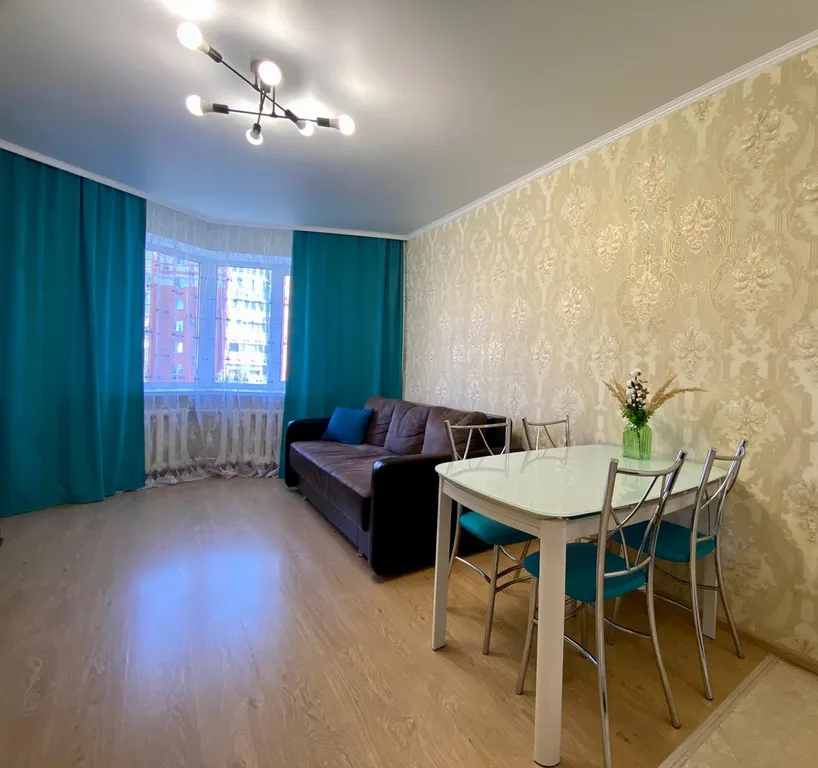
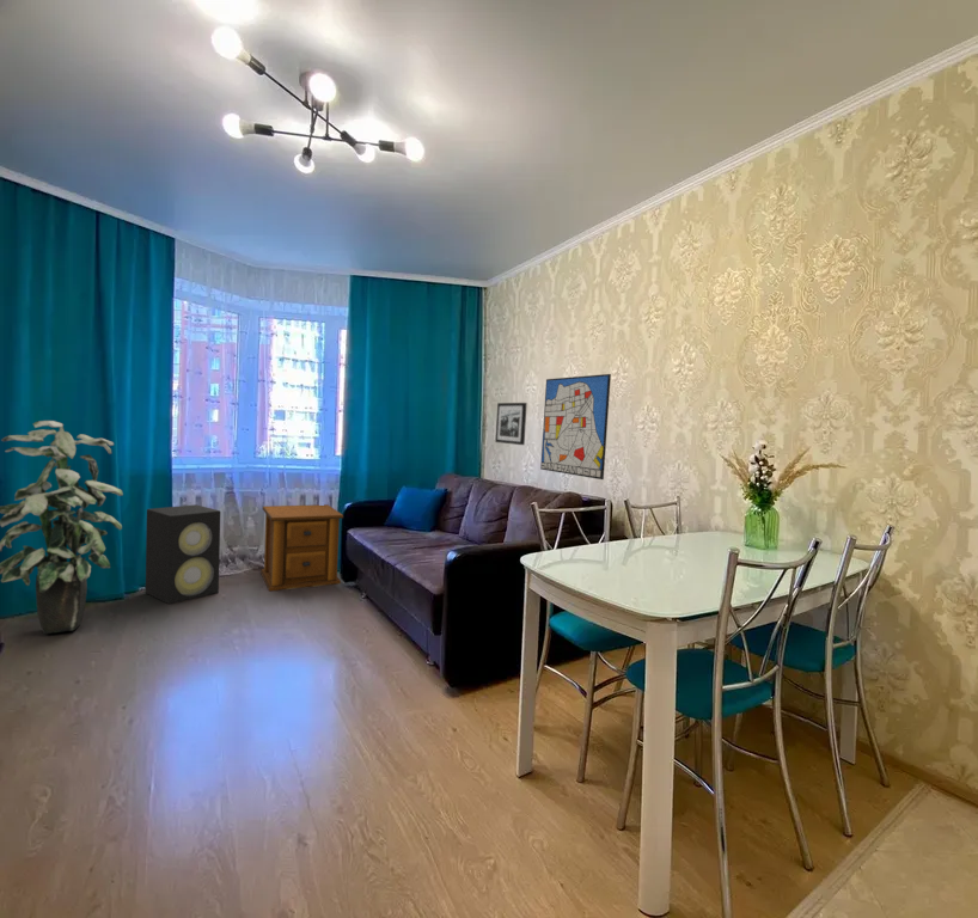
+ wall art (571, 426)
+ picture frame (509, 423)
+ indoor plant (55, 525)
+ side table (300, 544)
+ speaker (184, 551)
